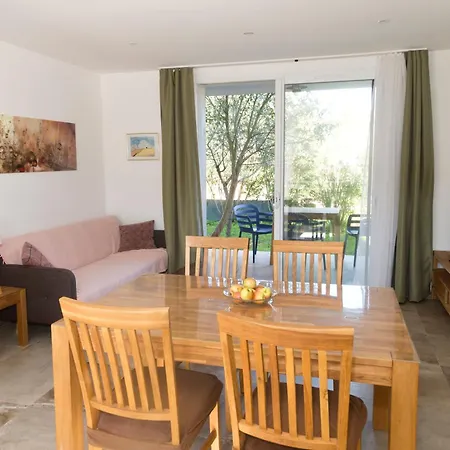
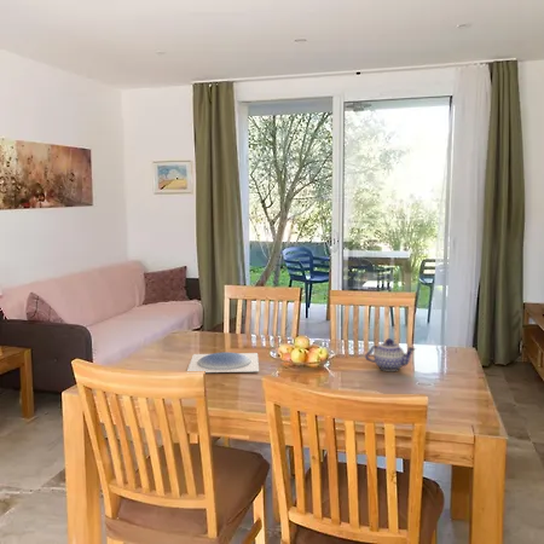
+ teapot (389, 353)
+ plate (224, 359)
